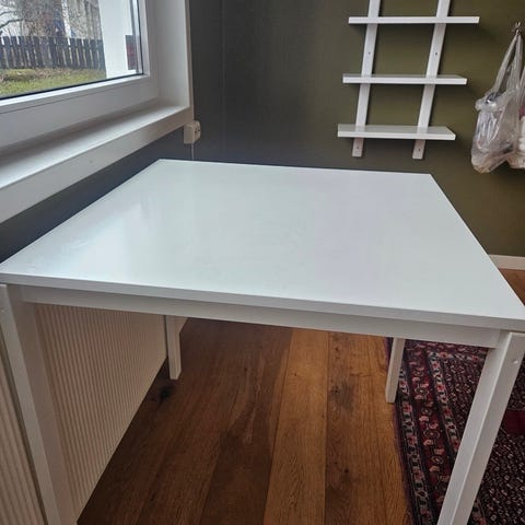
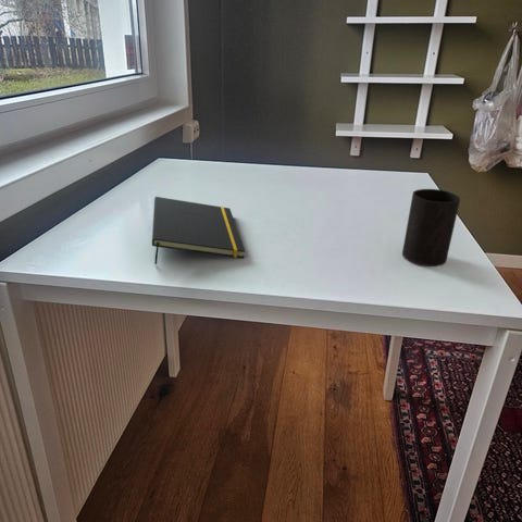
+ notepad (196, 224)
+ cup (430, 227)
